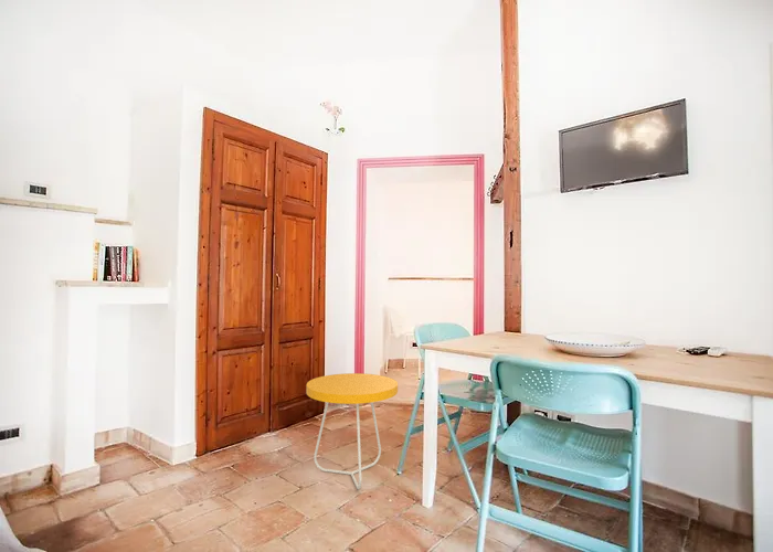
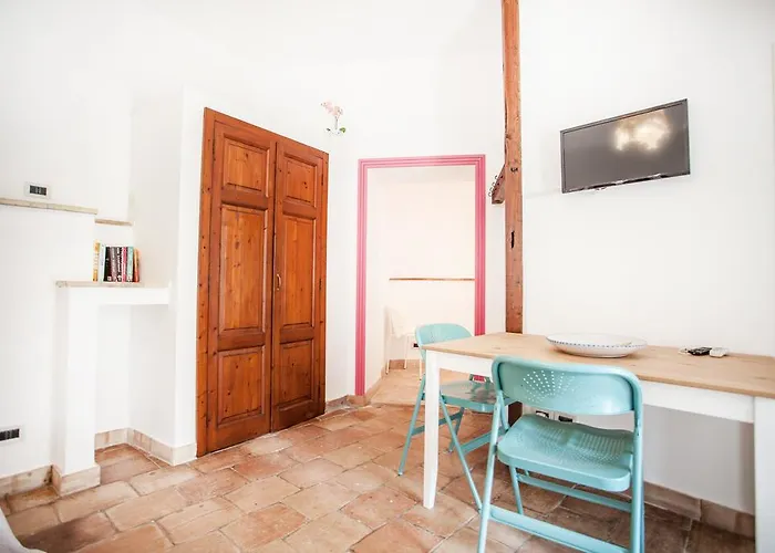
- side table (357, 428)
